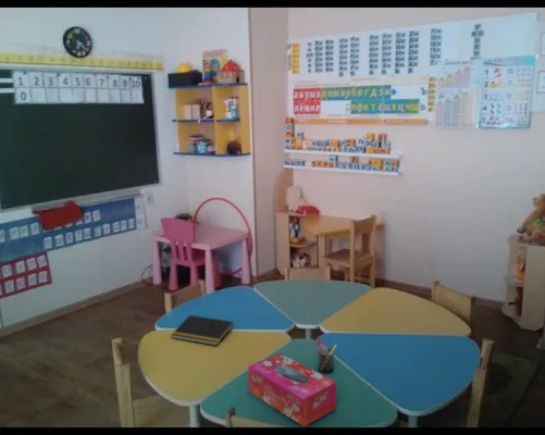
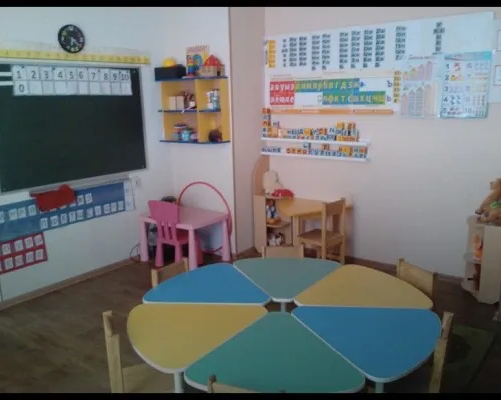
- notepad (202, 328)
- tissue box (290, 386)
- pen holder (324, 355)
